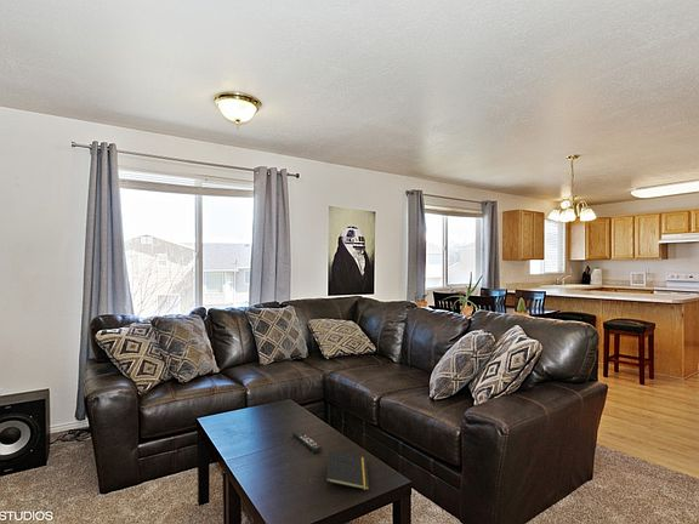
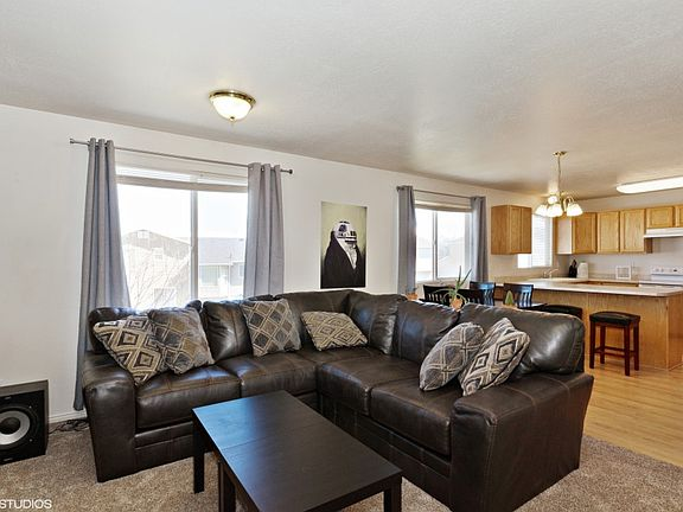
- notepad (347, 468)
- remote control (306, 440)
